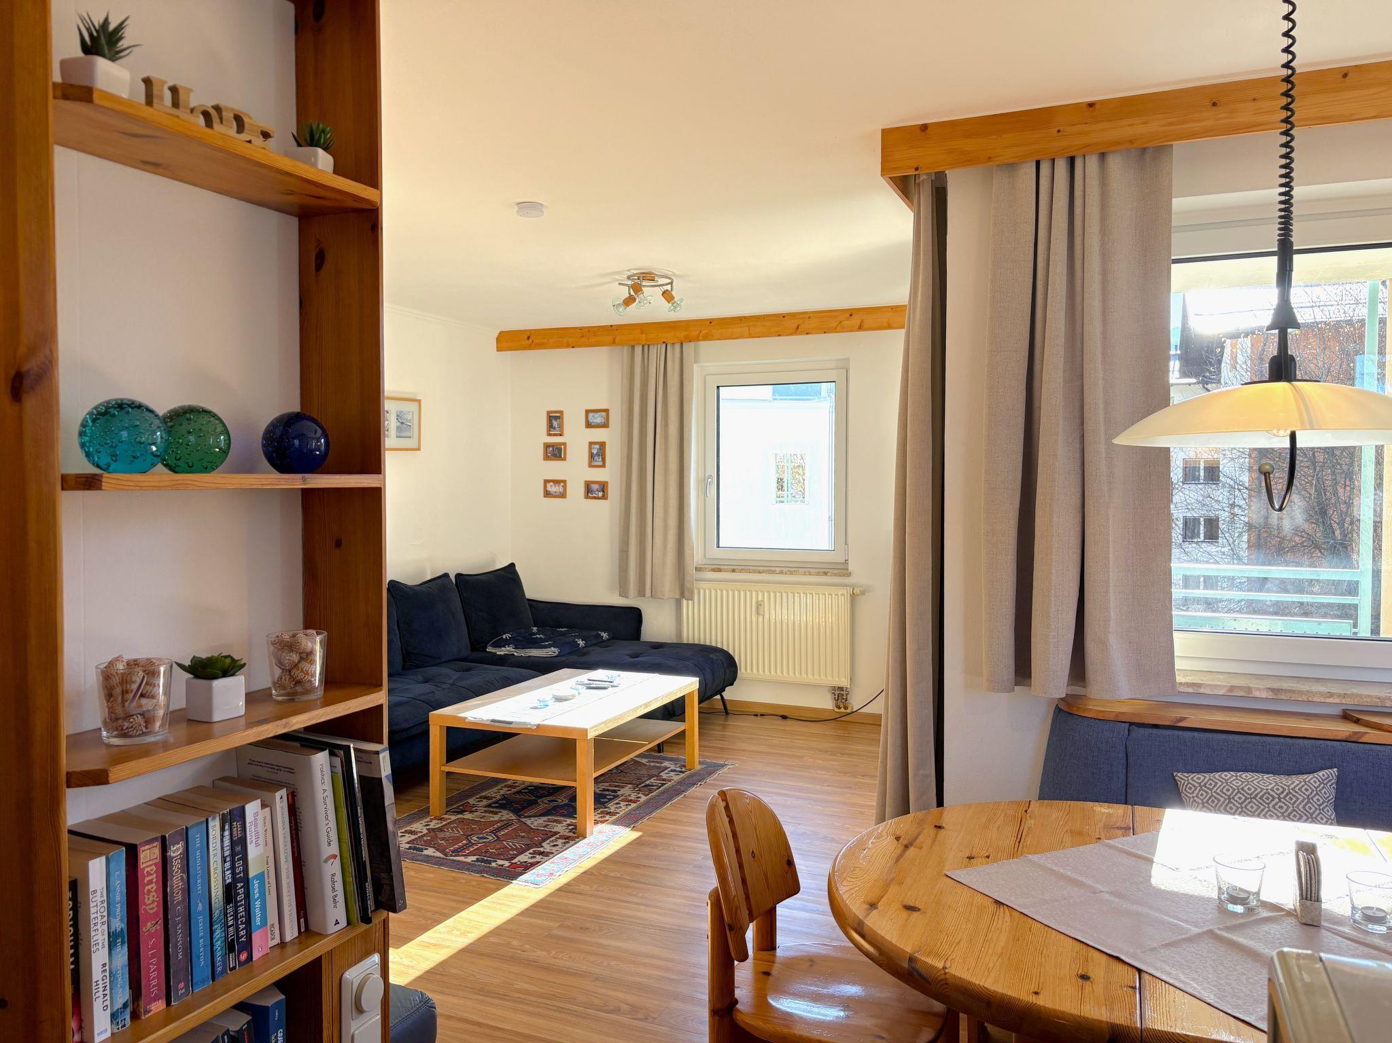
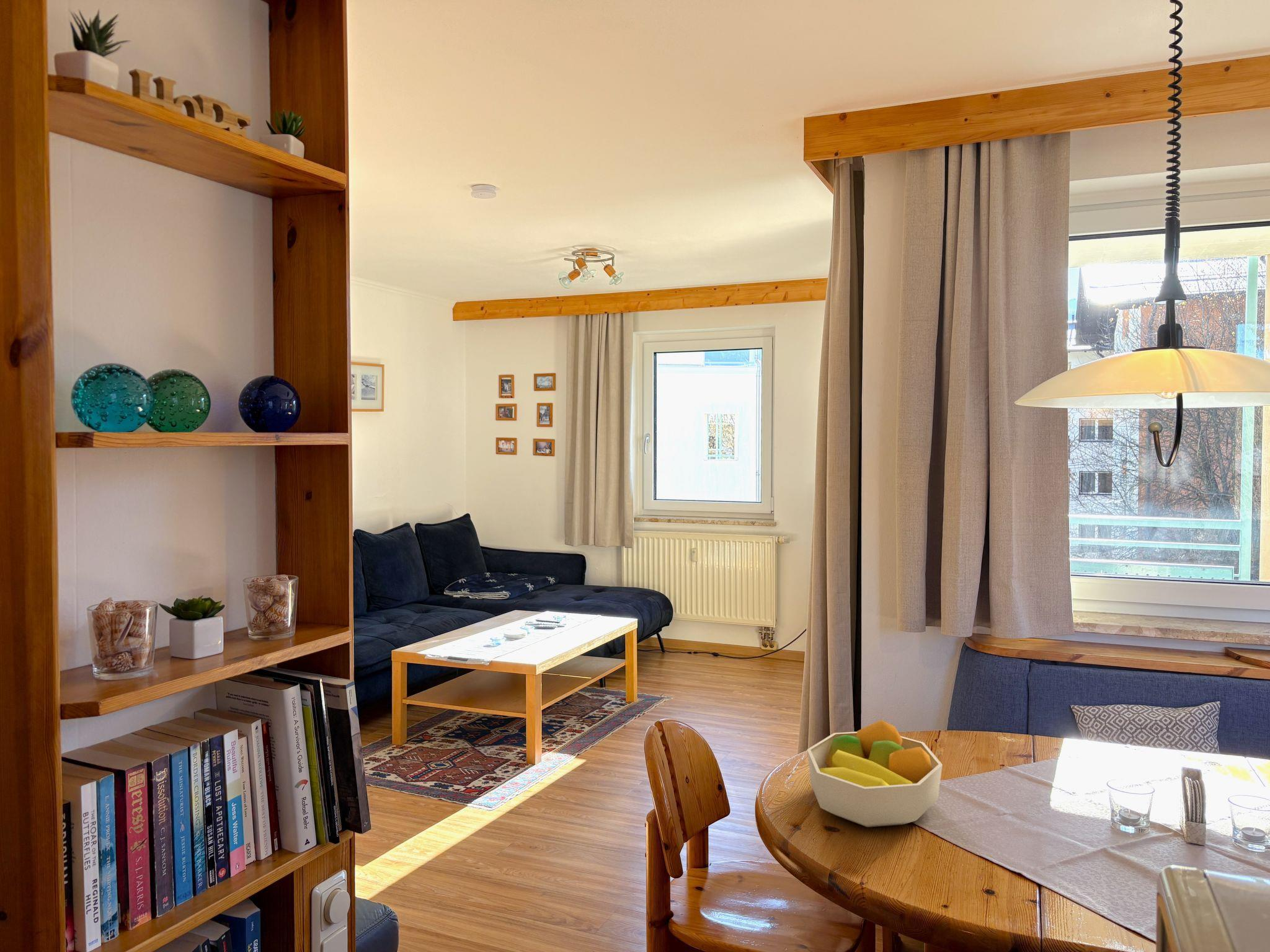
+ fruit bowl (873, 769)
